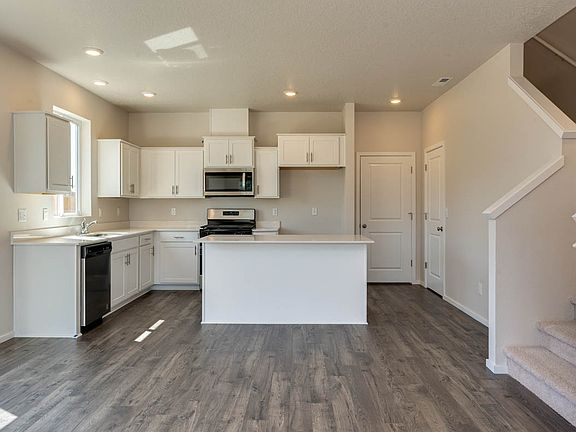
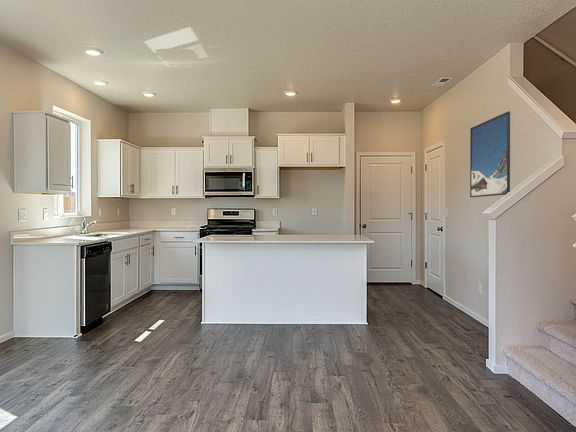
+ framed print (488, 158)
